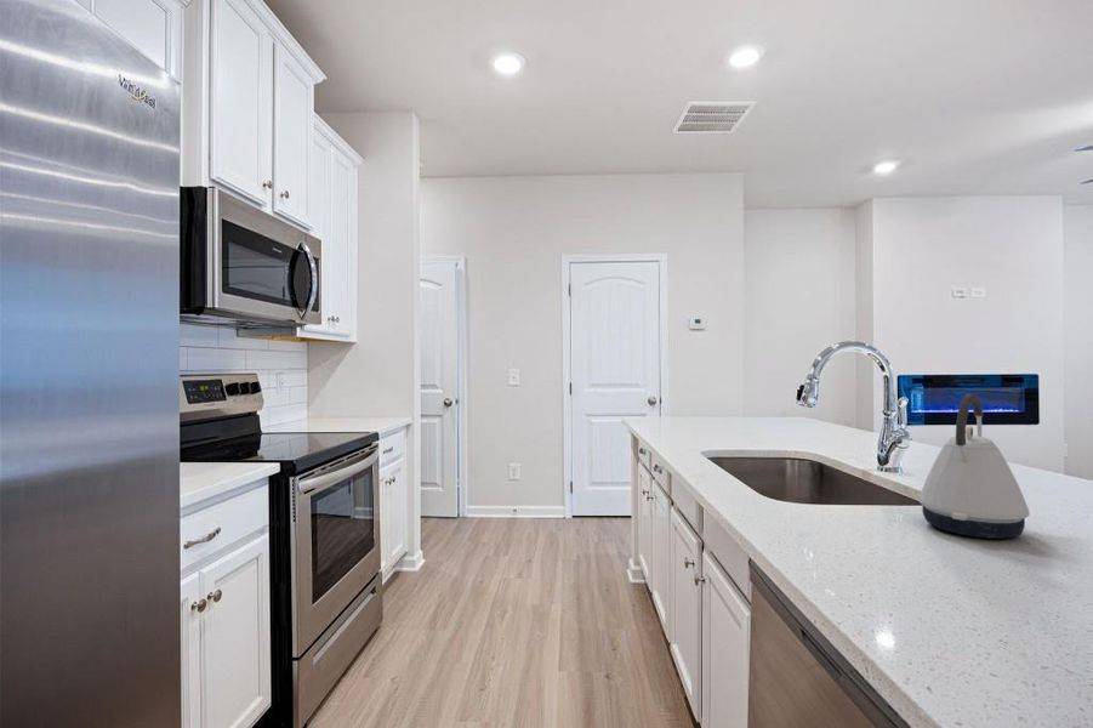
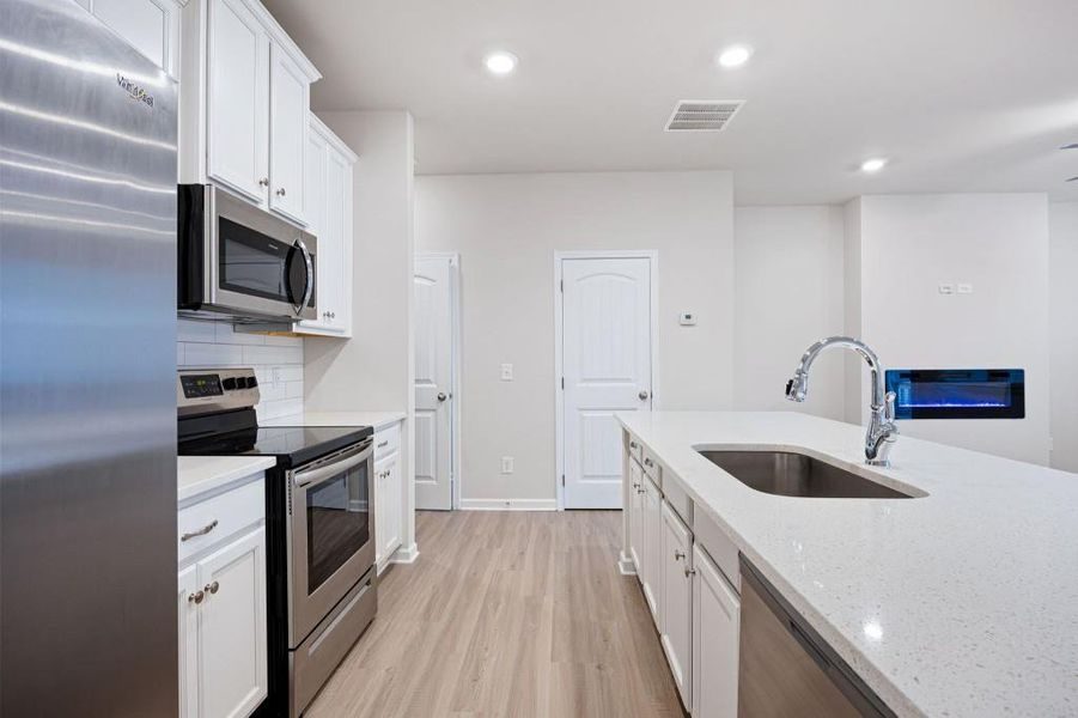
- kettle (970, 460)
